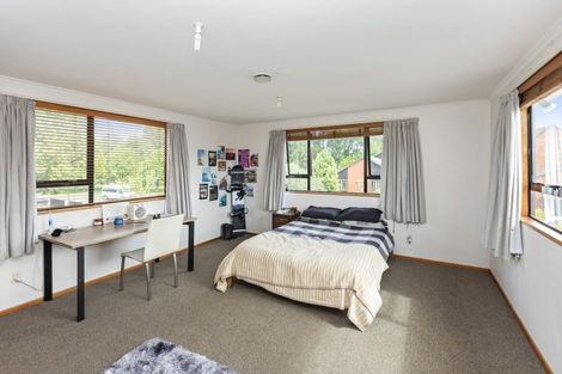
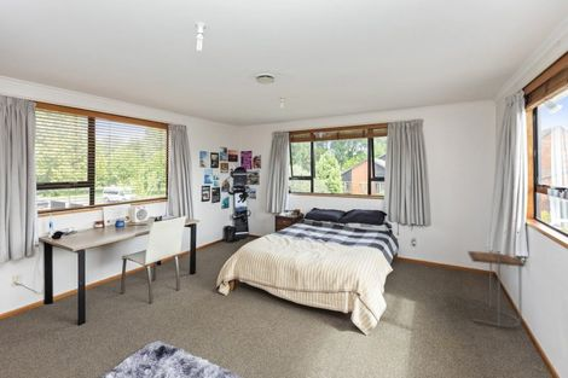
+ side table (491, 285)
